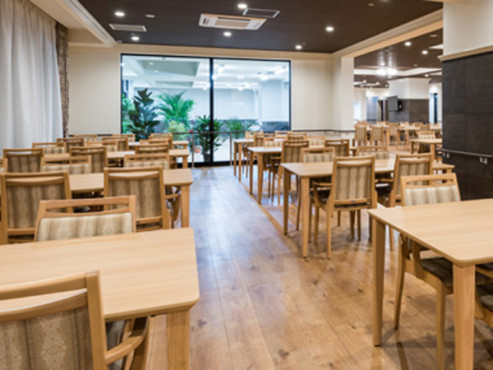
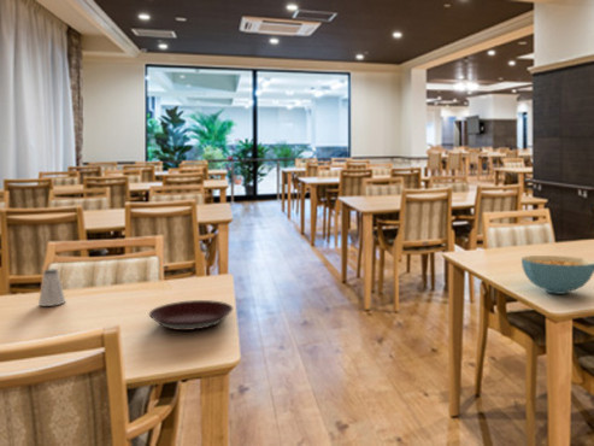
+ plate (192, 316)
+ cereal bowl (555, 275)
+ saltshaker (51, 286)
